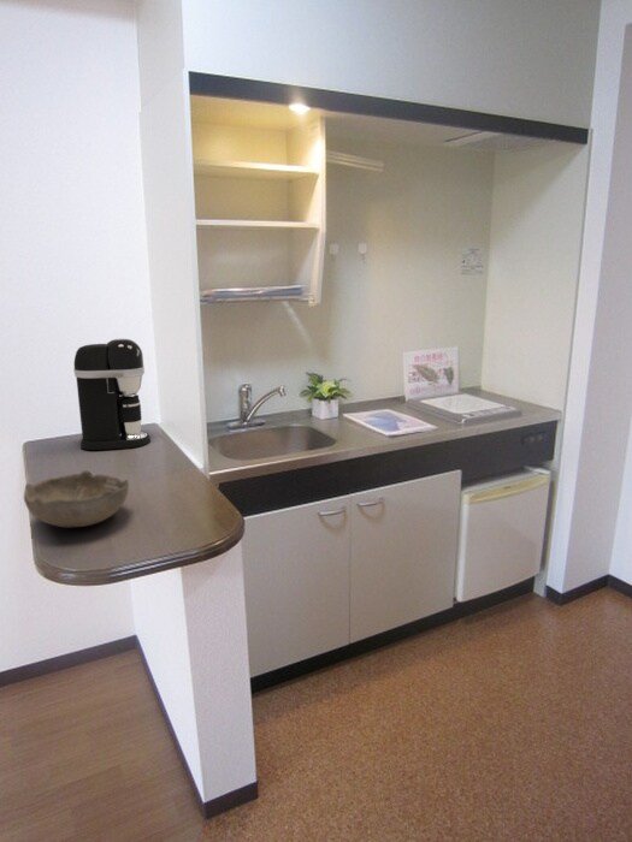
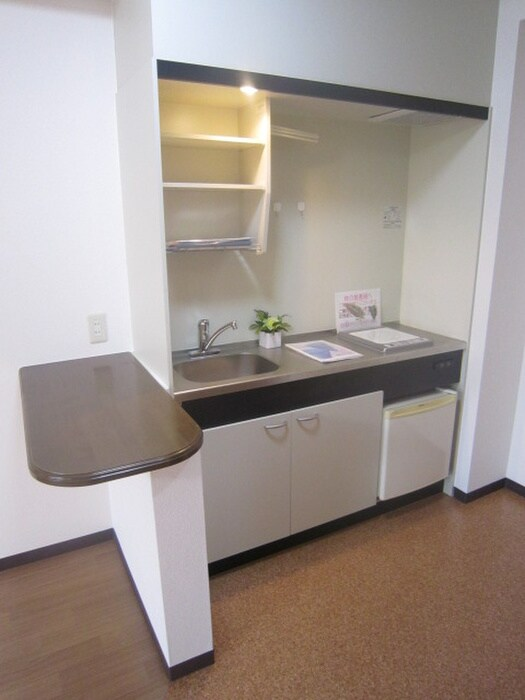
- coffee maker (111, 392)
- bowl (78, 500)
